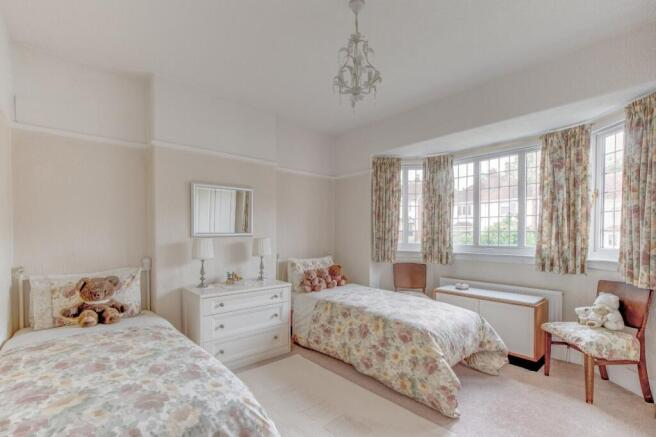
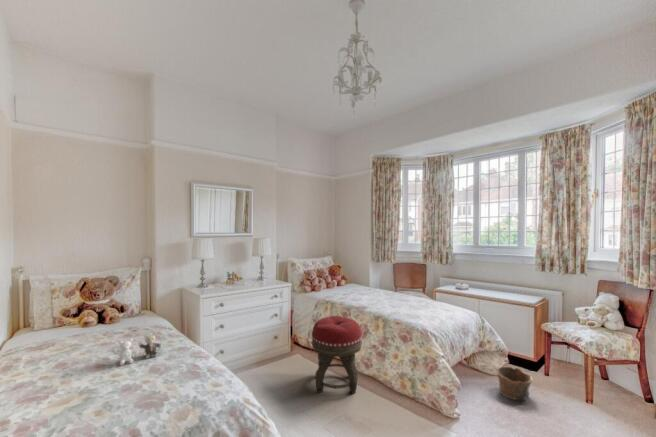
+ footstool (336, 352)
+ teddy bear (139, 346)
+ clay pot (513, 379)
